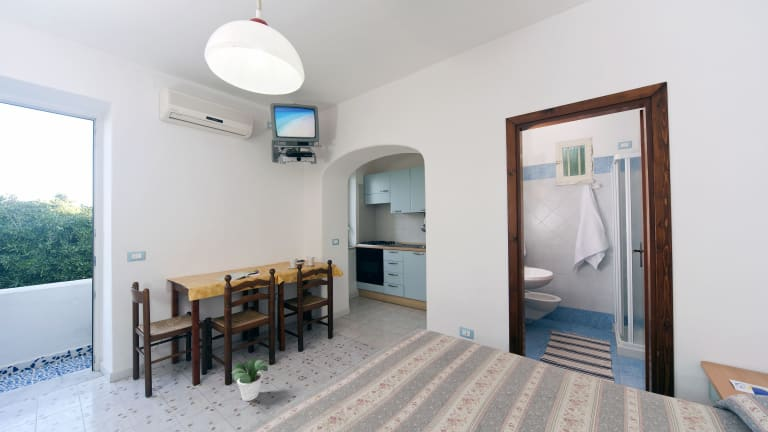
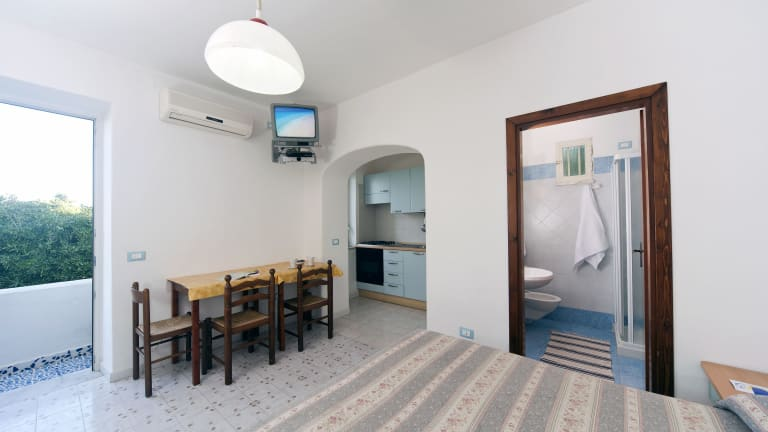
- potted plant (249, 381)
